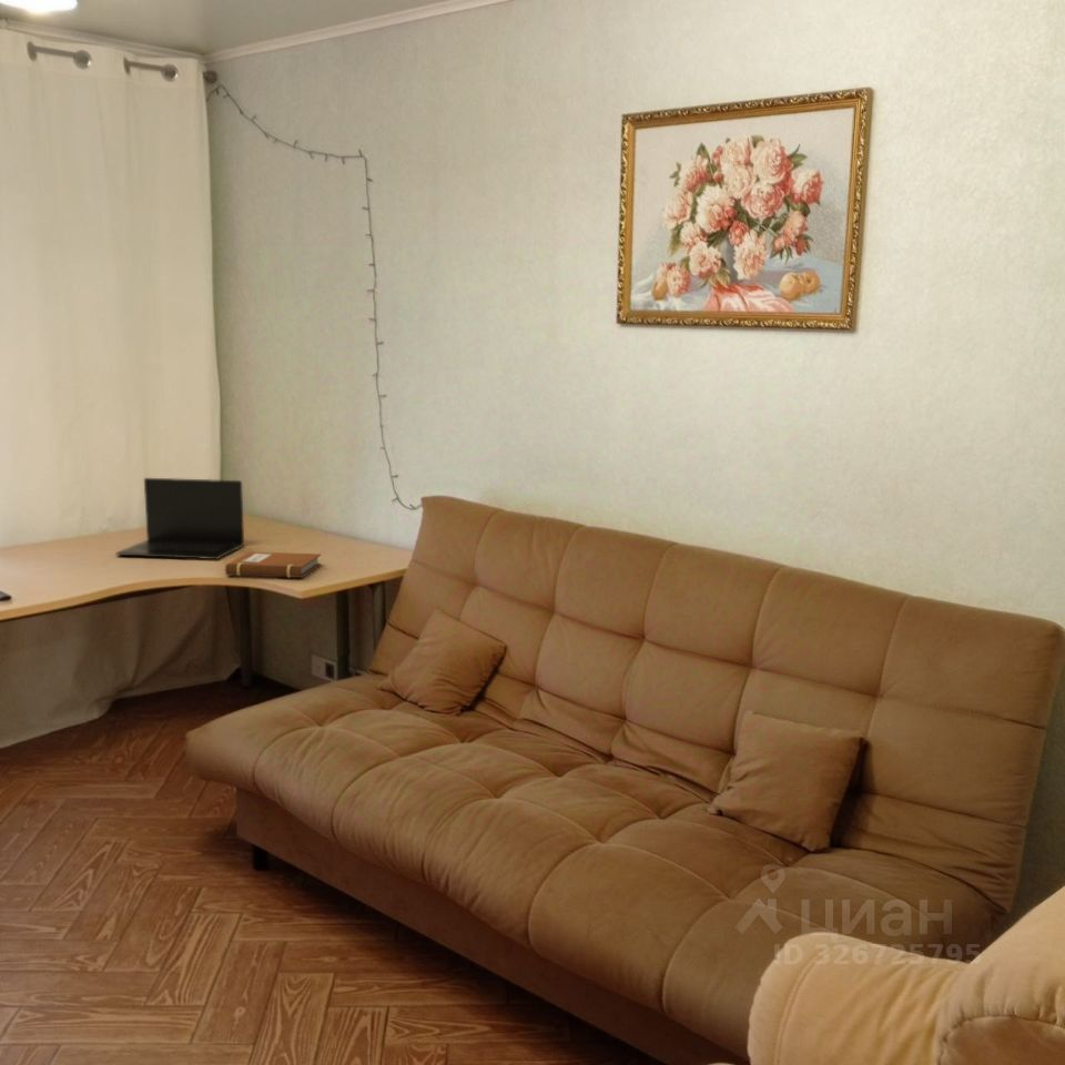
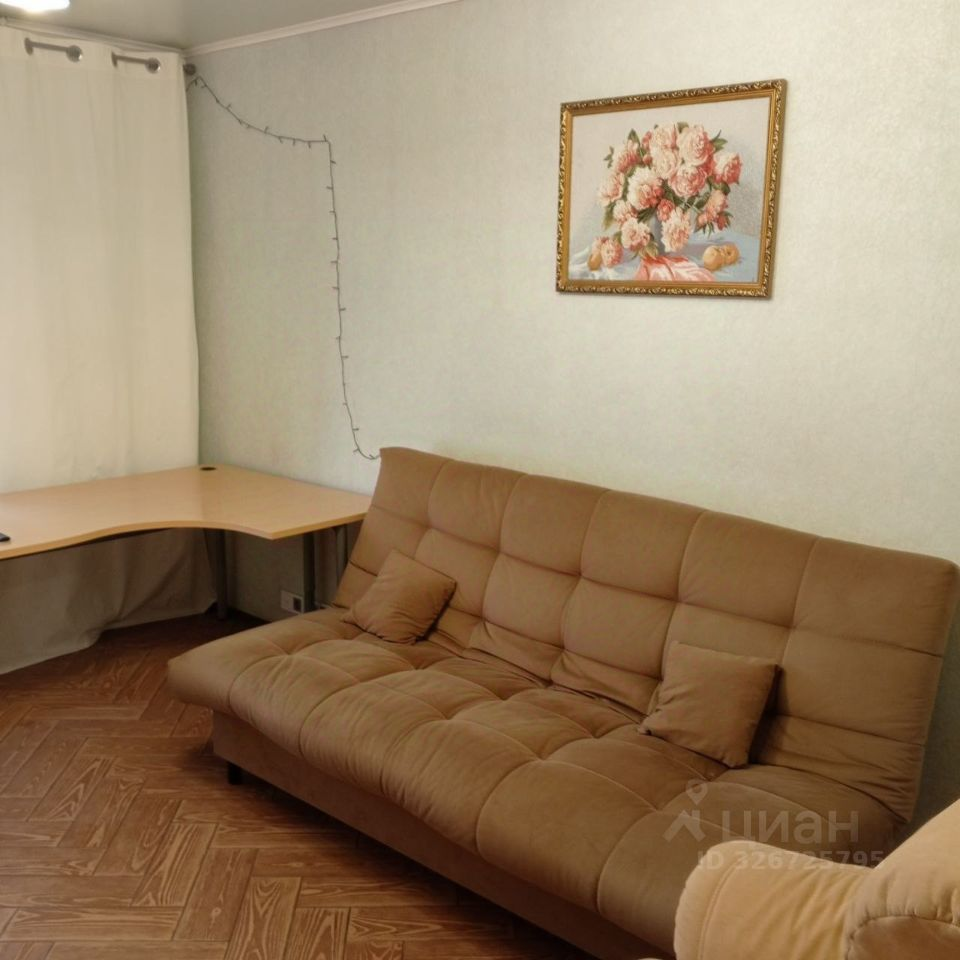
- notebook (272, 565)
- laptop (180, 517)
